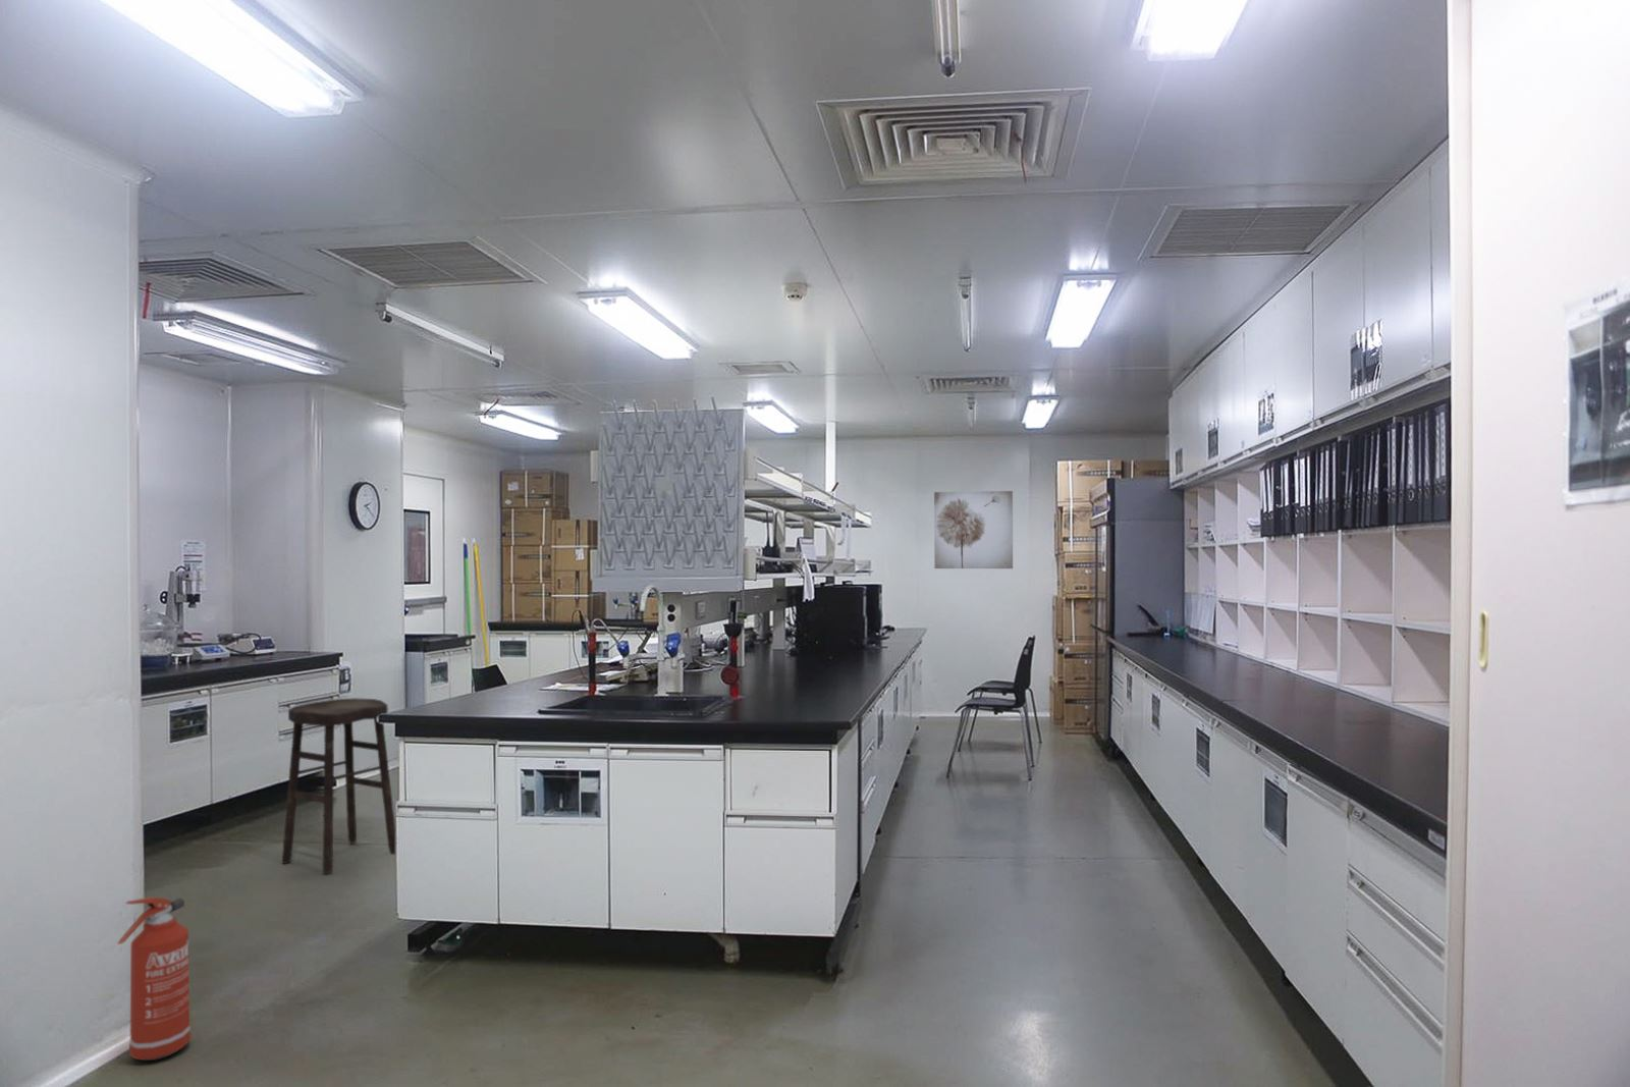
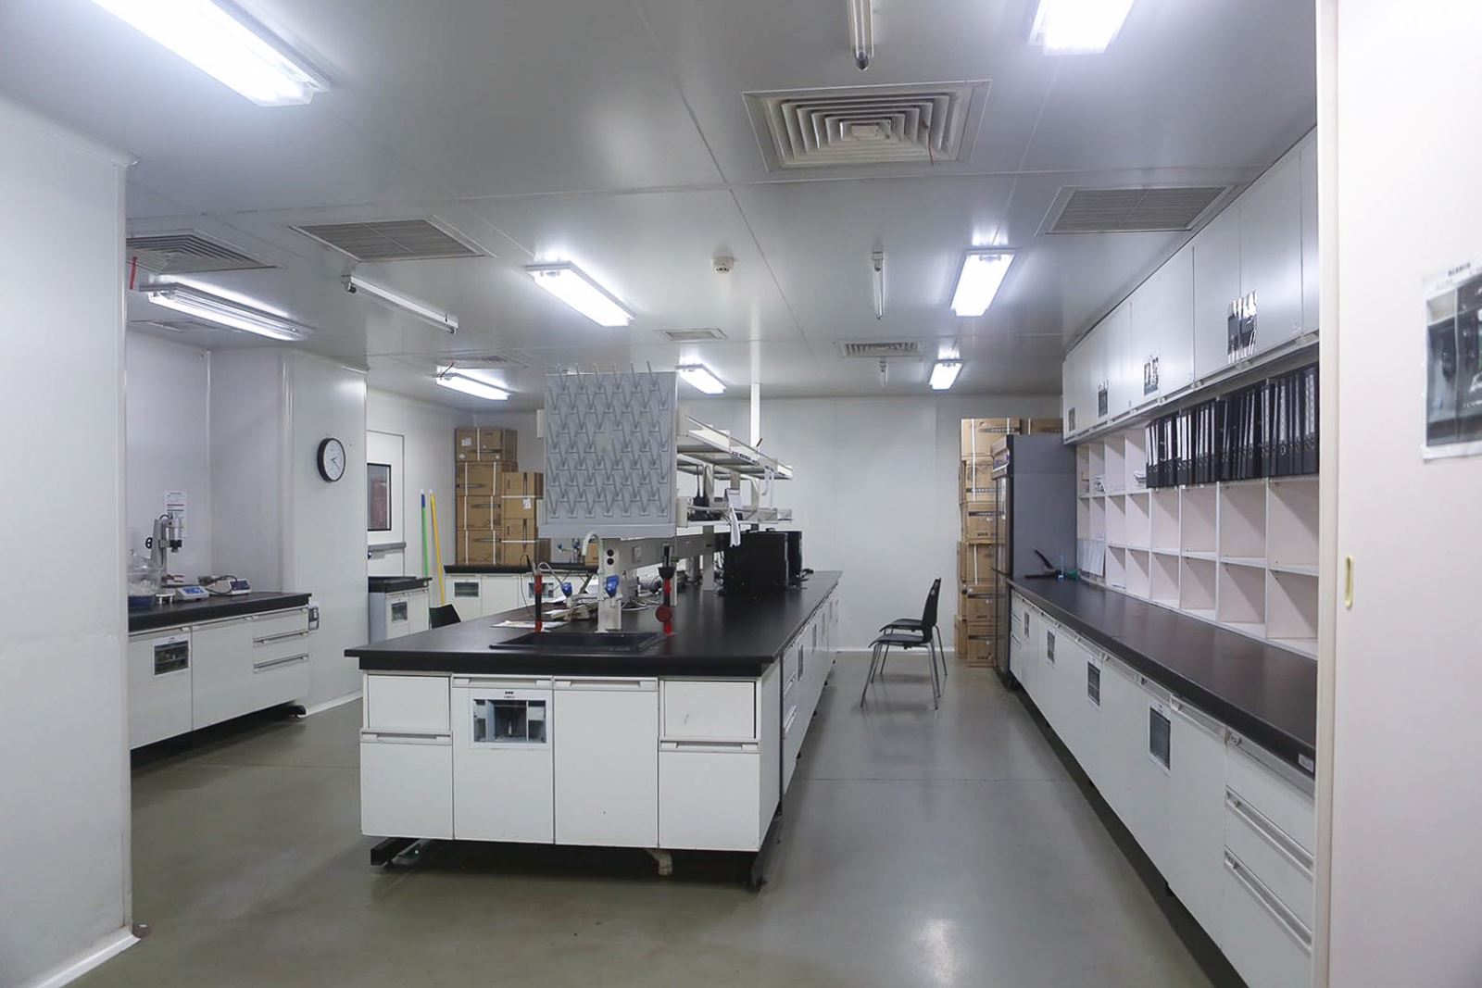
- stool (340, 779)
- wall art (973, 530)
- fire extinguisher (152, 975)
